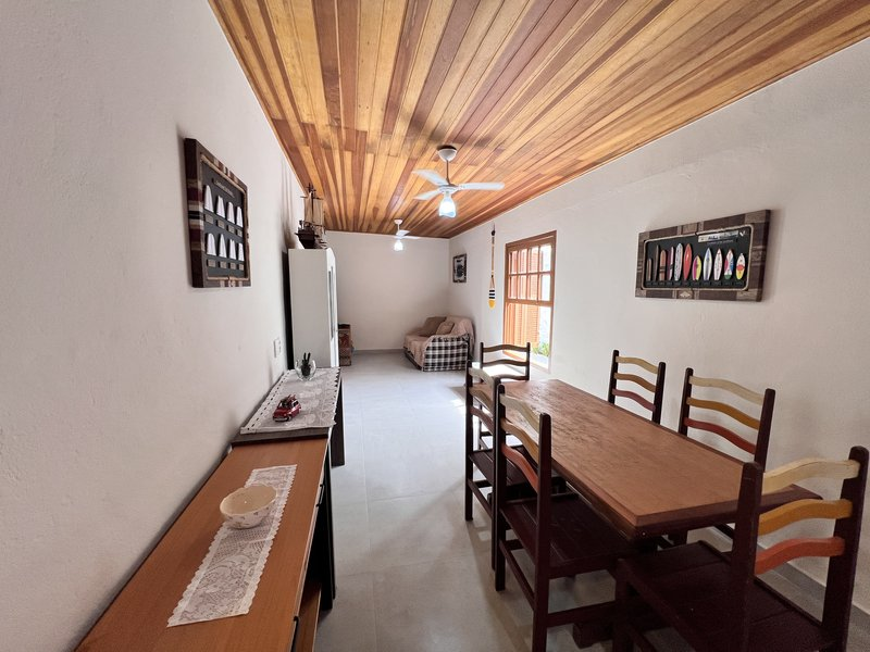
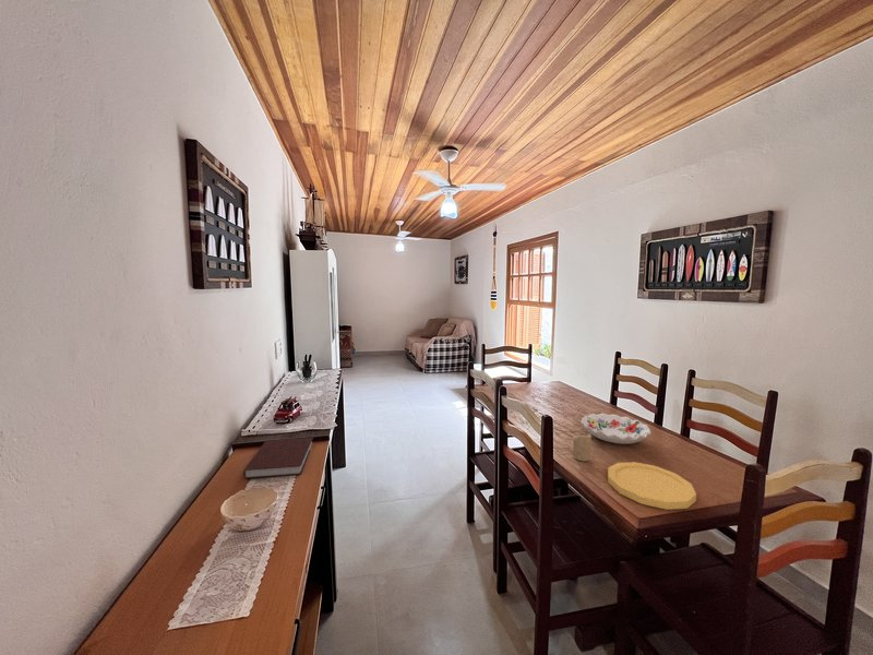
+ plate (648, 483)
+ candle (582, 445)
+ notebook (282, 455)
+ decorative bowl (613, 430)
